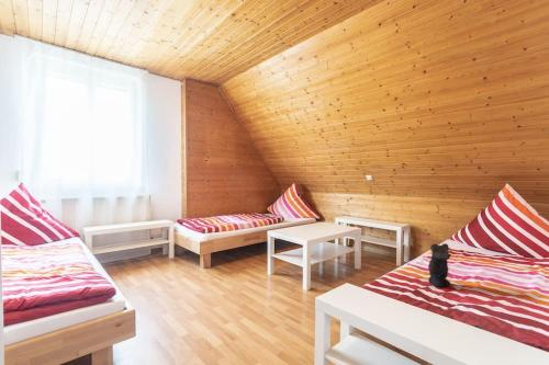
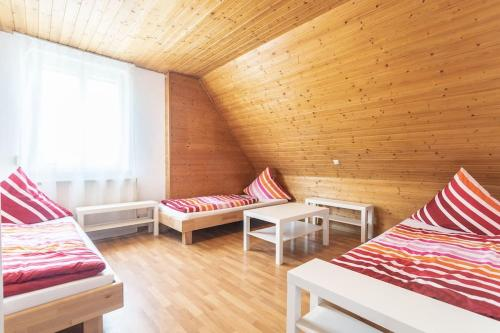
- bear (437, 262)
